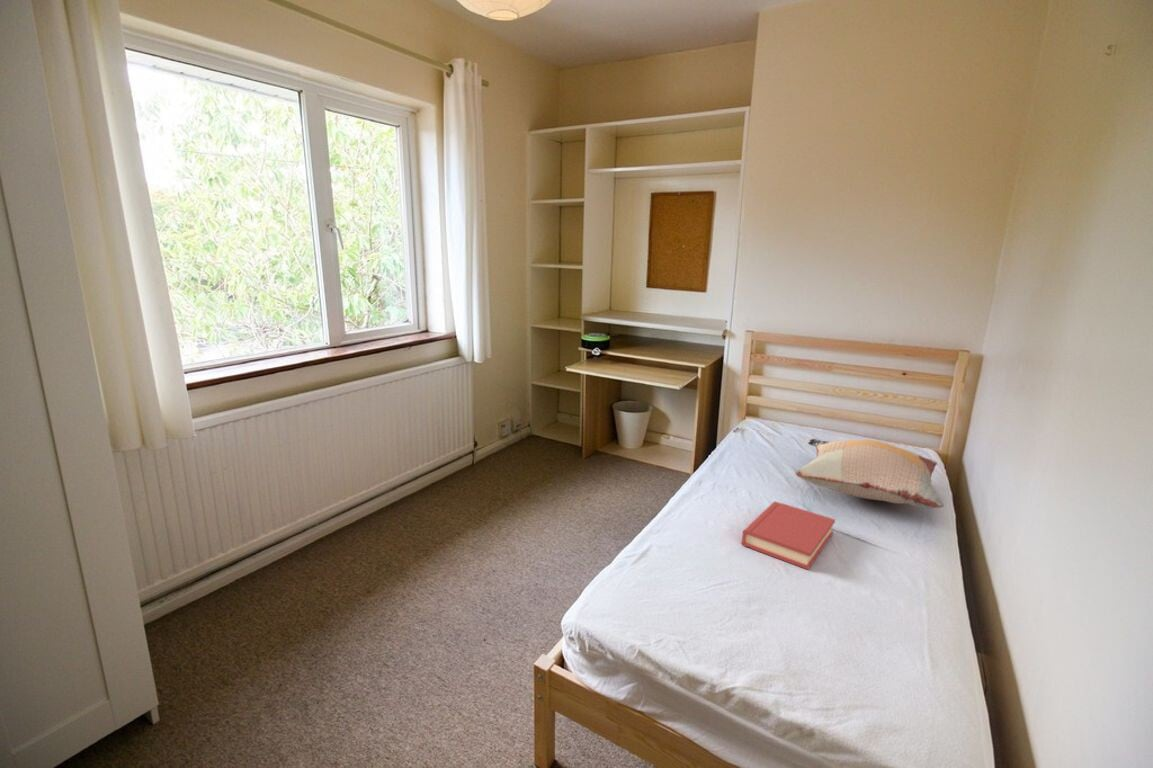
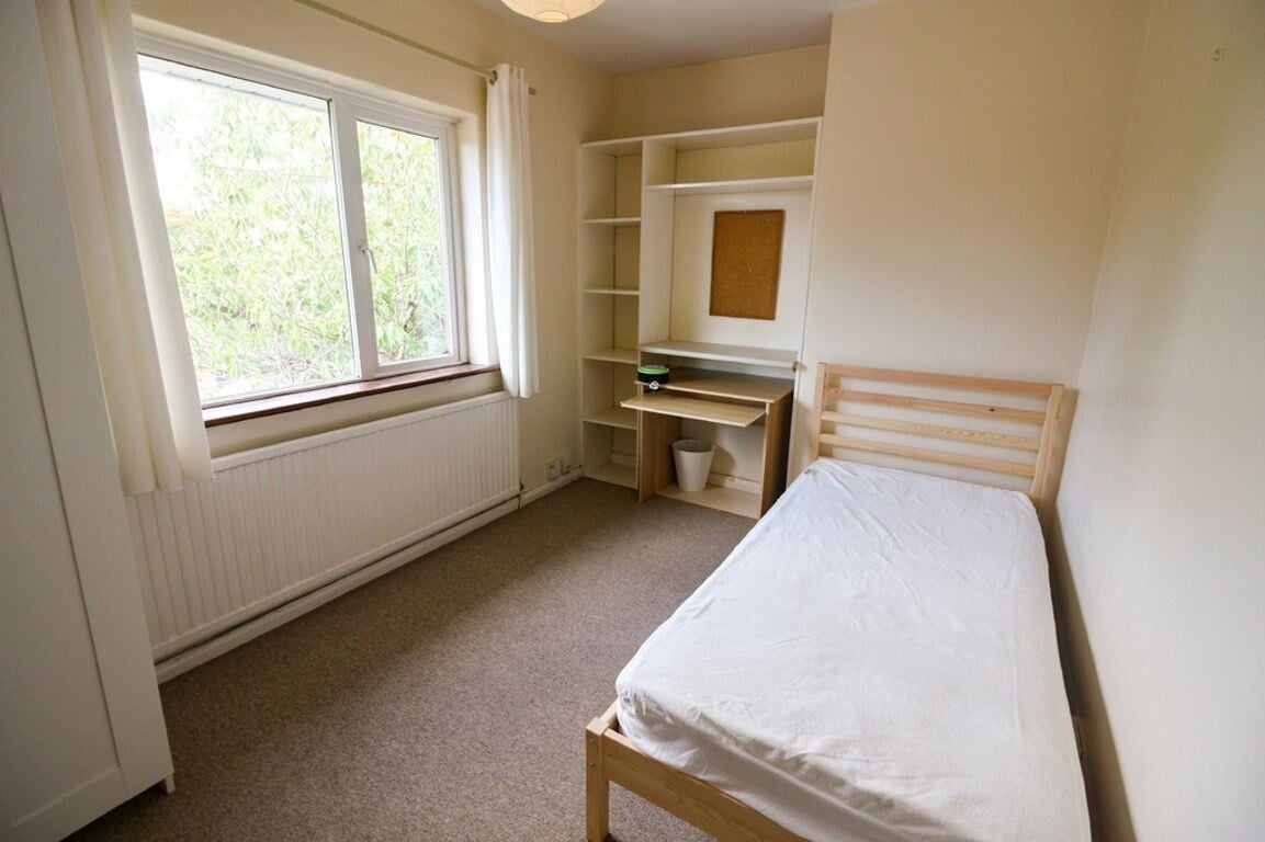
- hardback book (789, 531)
- decorative pillow (866, 467)
